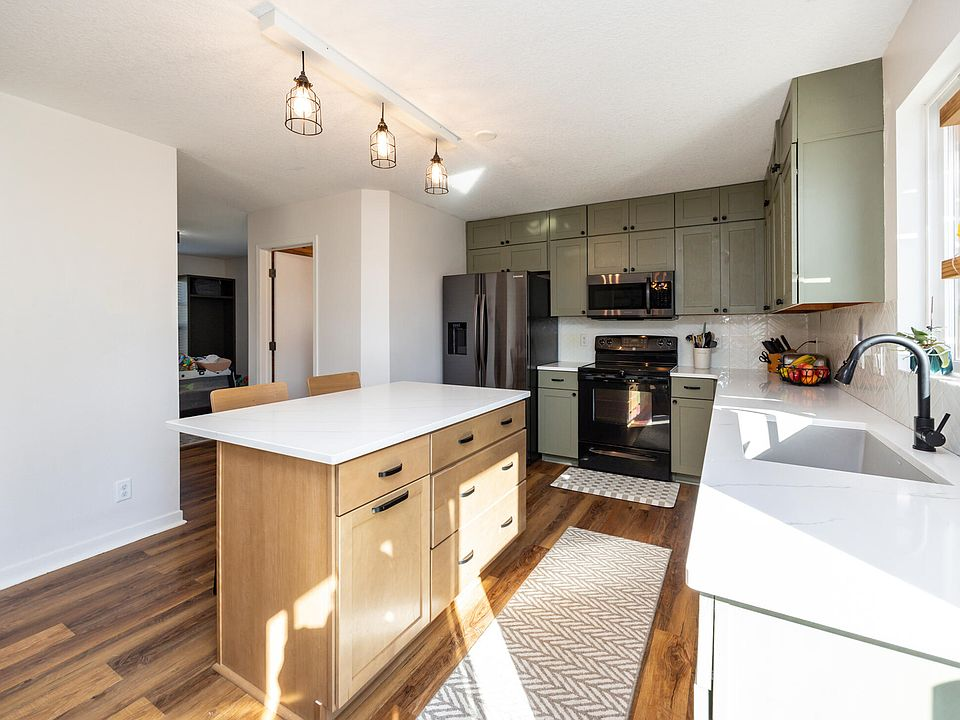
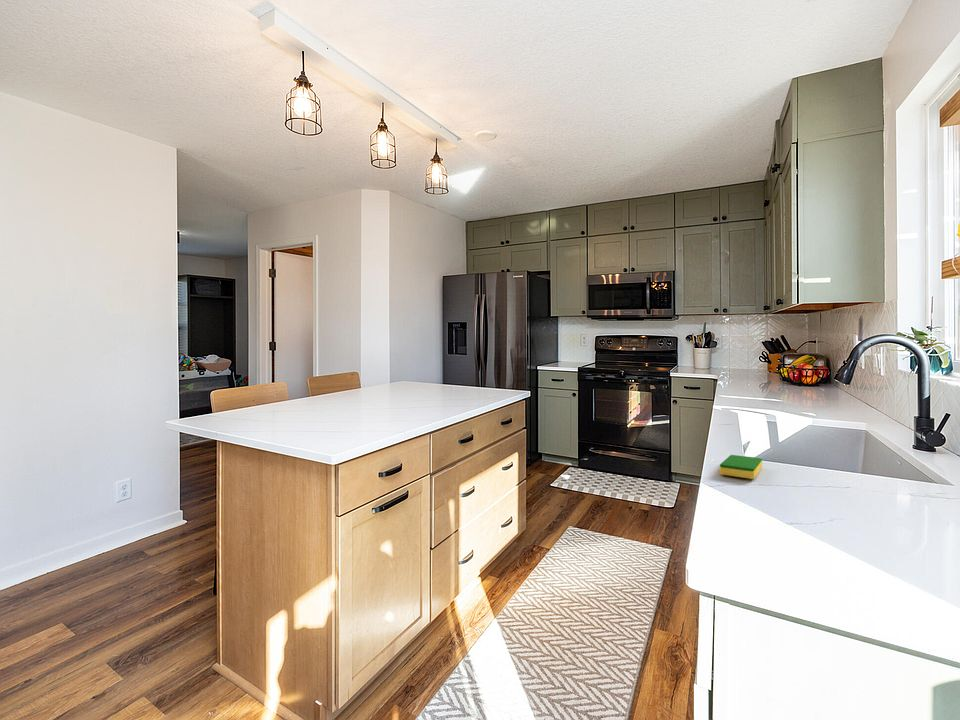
+ dish sponge (741, 466)
